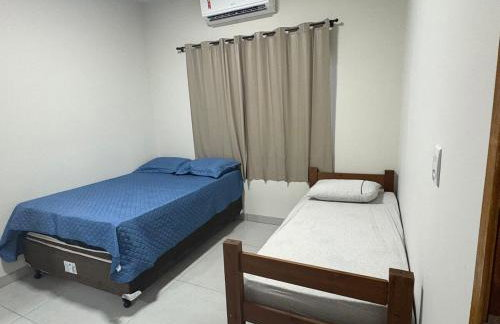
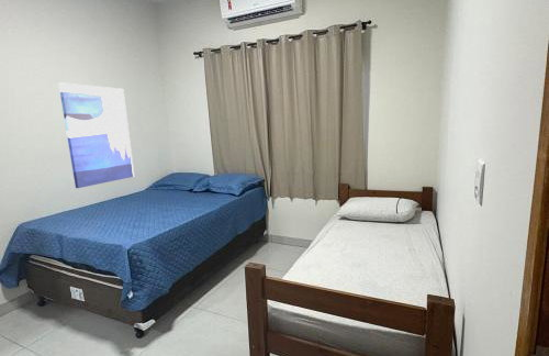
+ wall art (100, 135)
